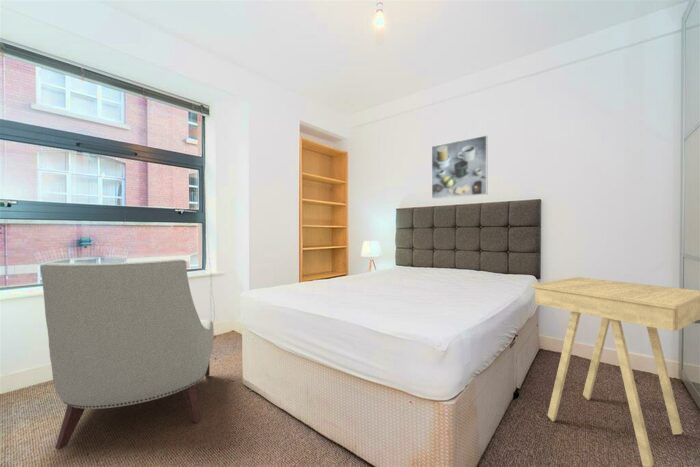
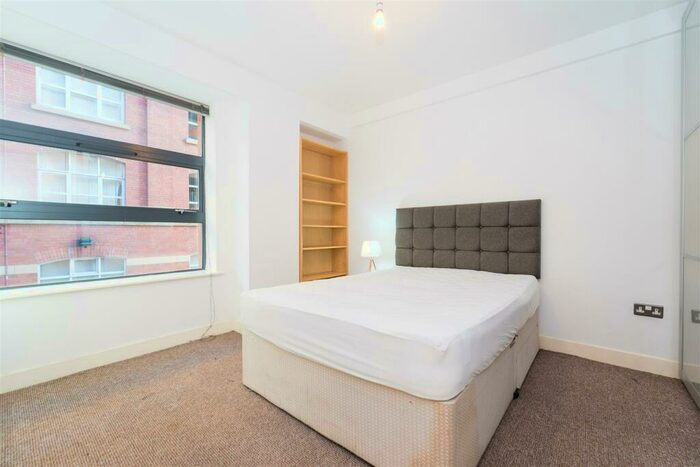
- chair (142, 335)
- side table (618, 357)
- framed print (457, 169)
